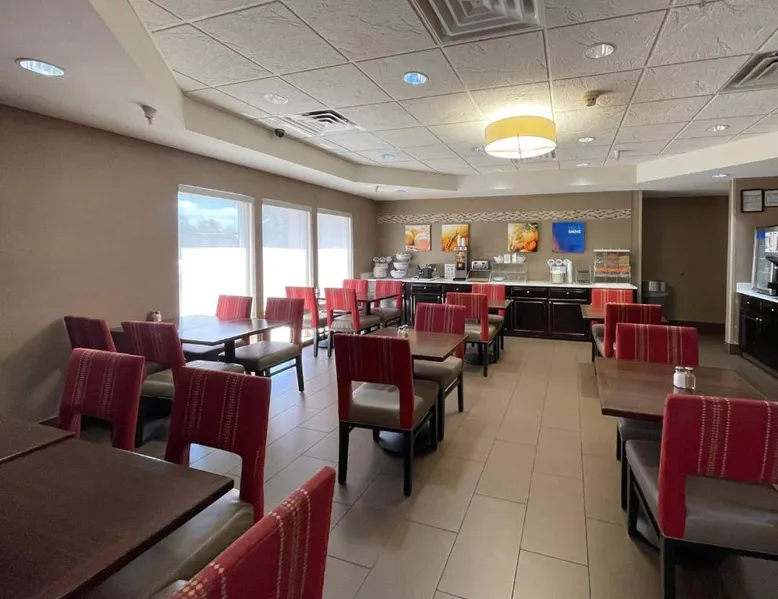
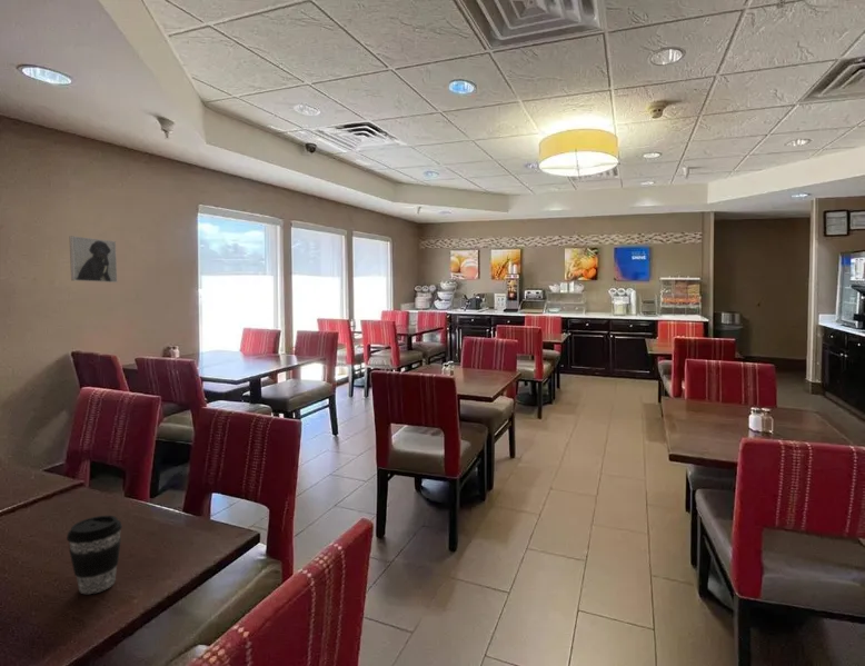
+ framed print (93, 260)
+ coffee cup (96, 554)
